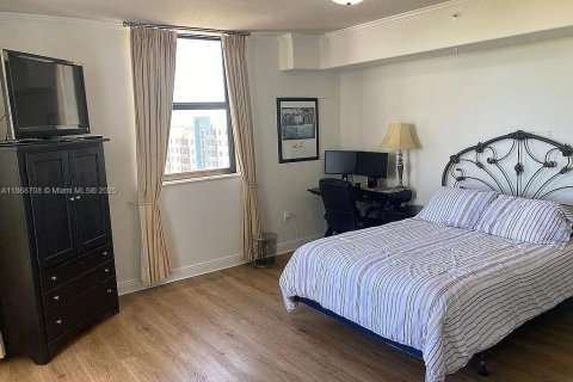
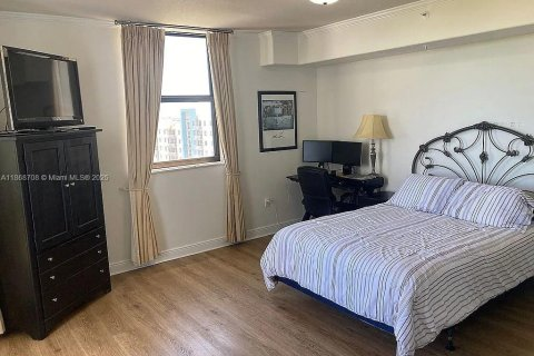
- waste bin (264, 249)
